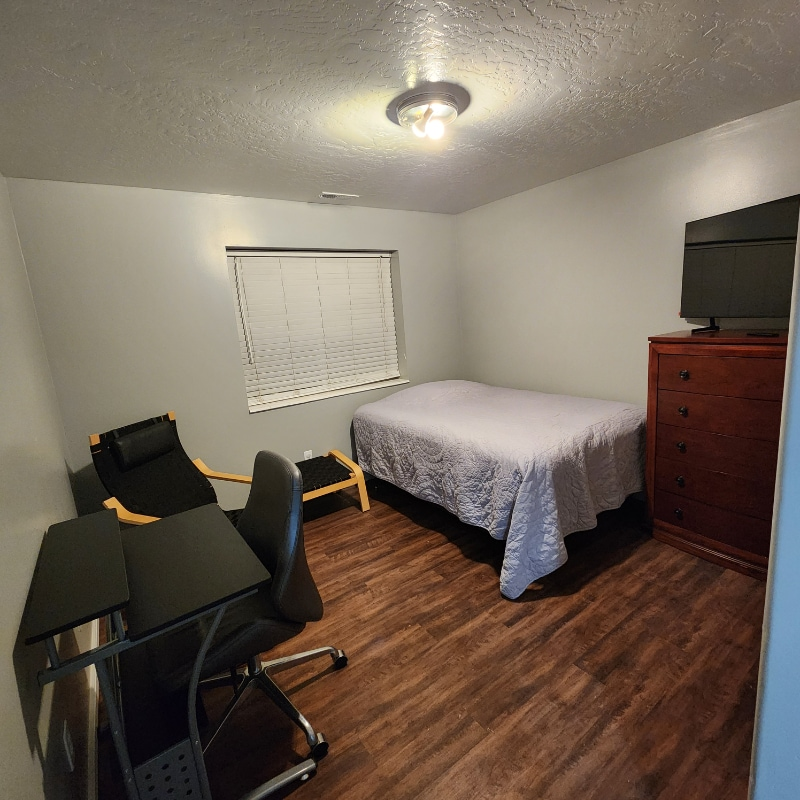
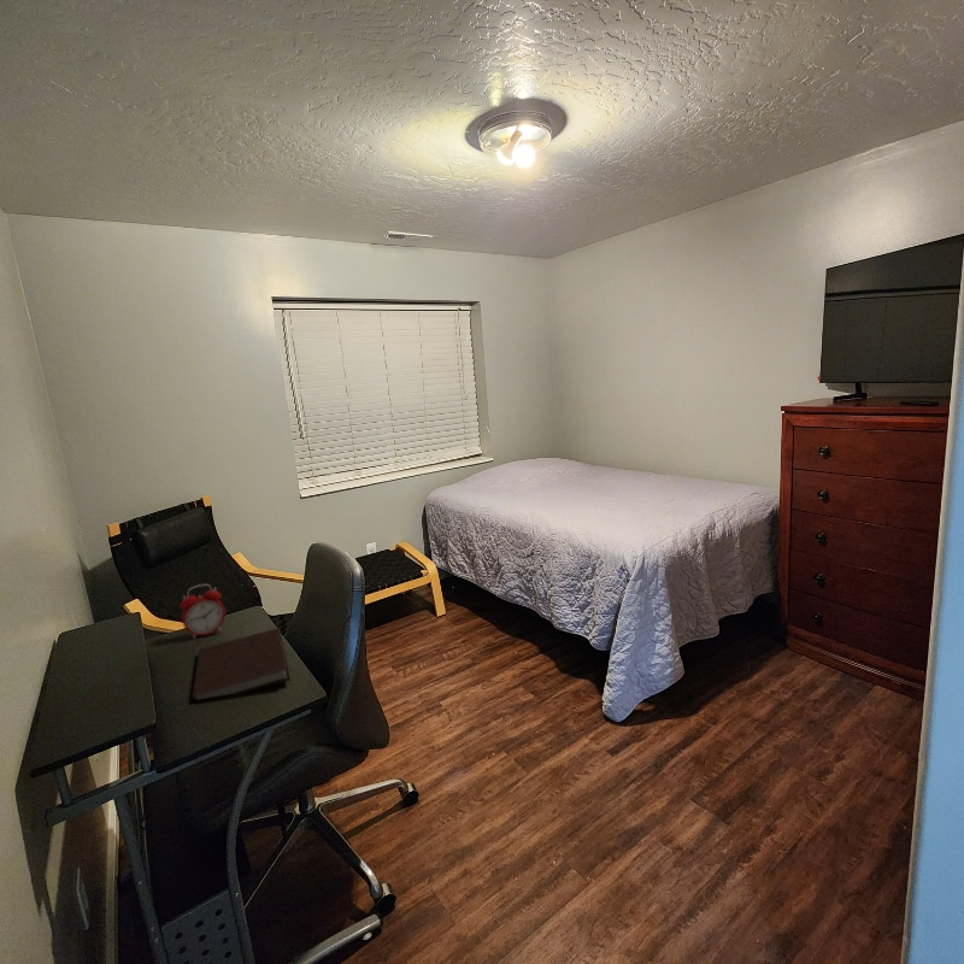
+ alarm clock (202, 609)
+ notebook (241, 663)
